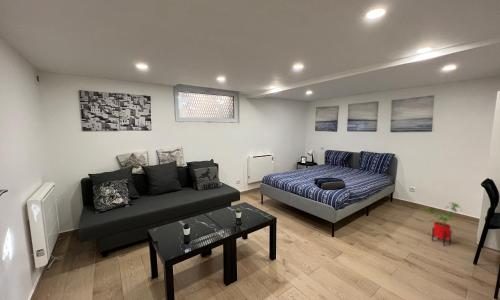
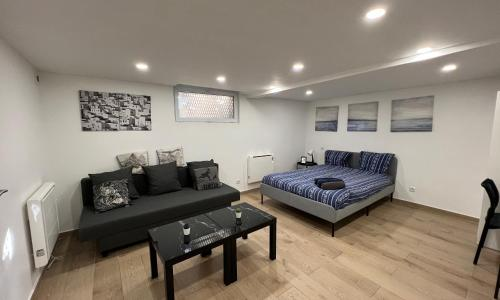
- house plant (444, 222)
